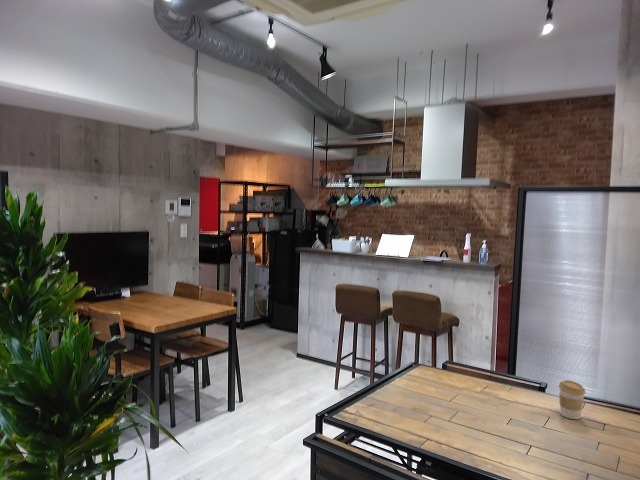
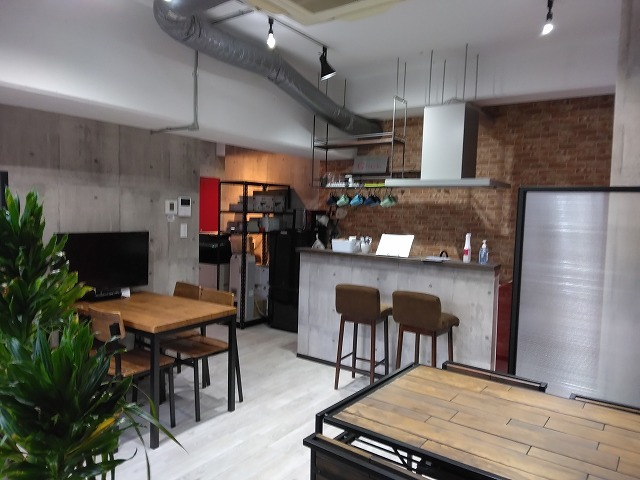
- coffee cup (571, 399)
